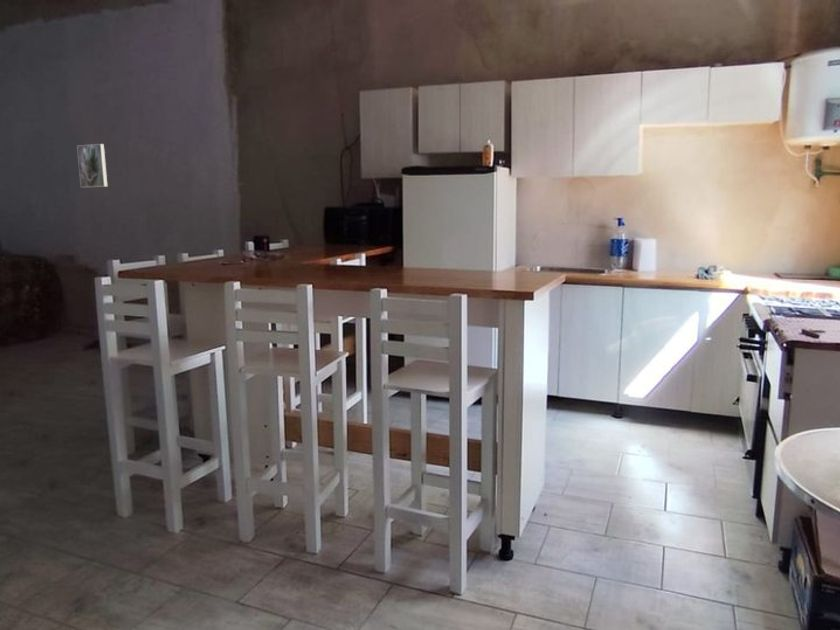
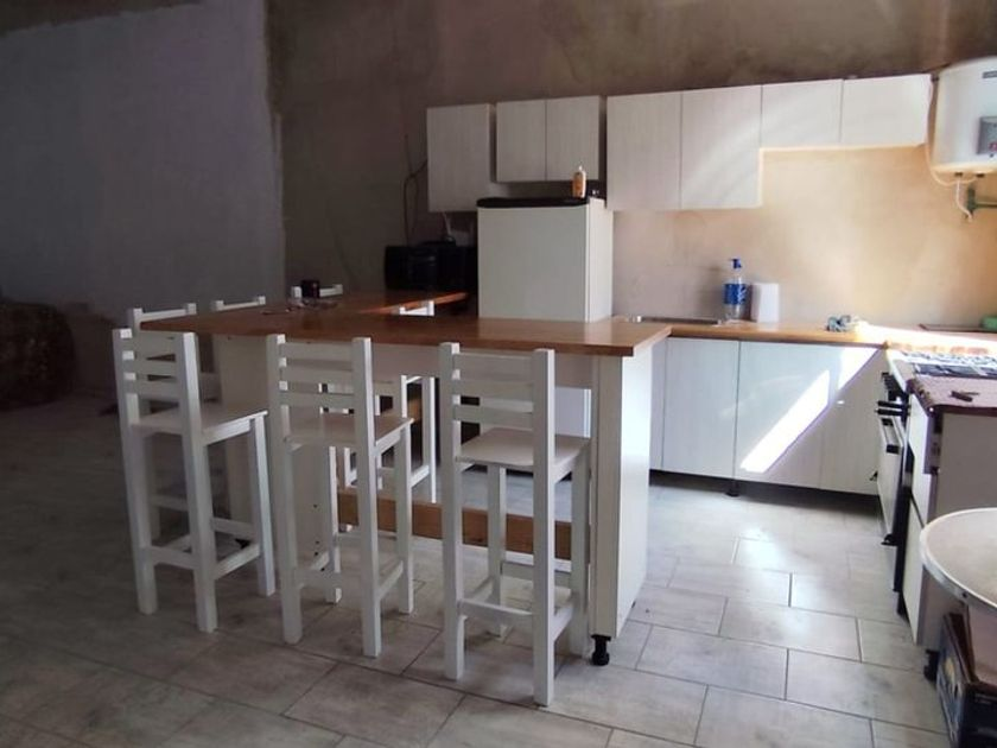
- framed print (92, 166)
